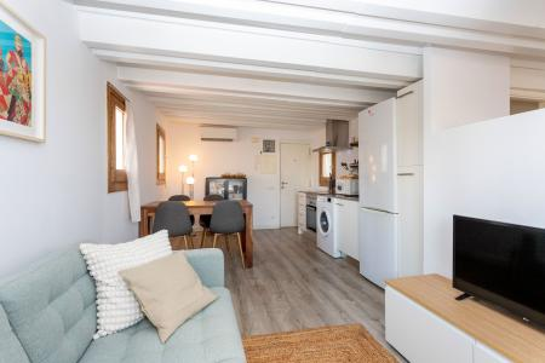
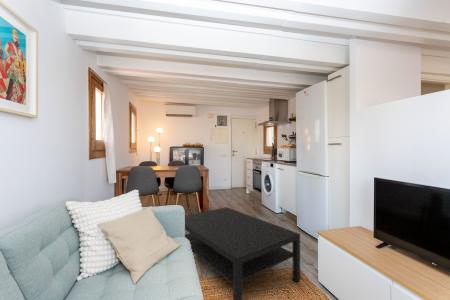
+ coffee table (230, 245)
